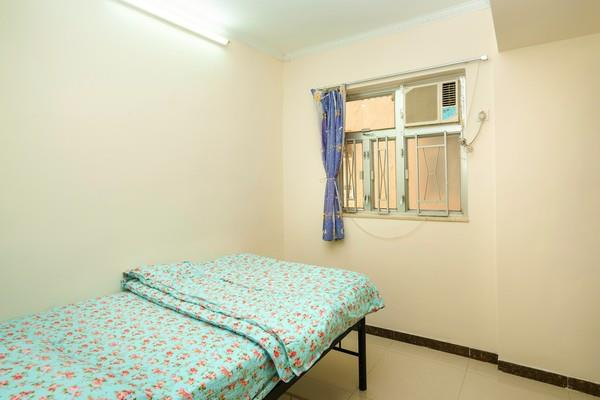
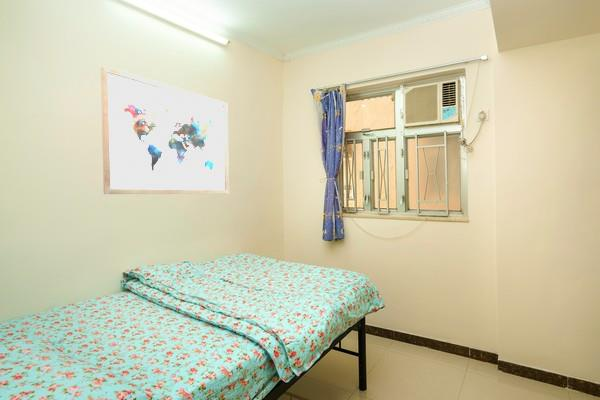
+ wall art (176, 140)
